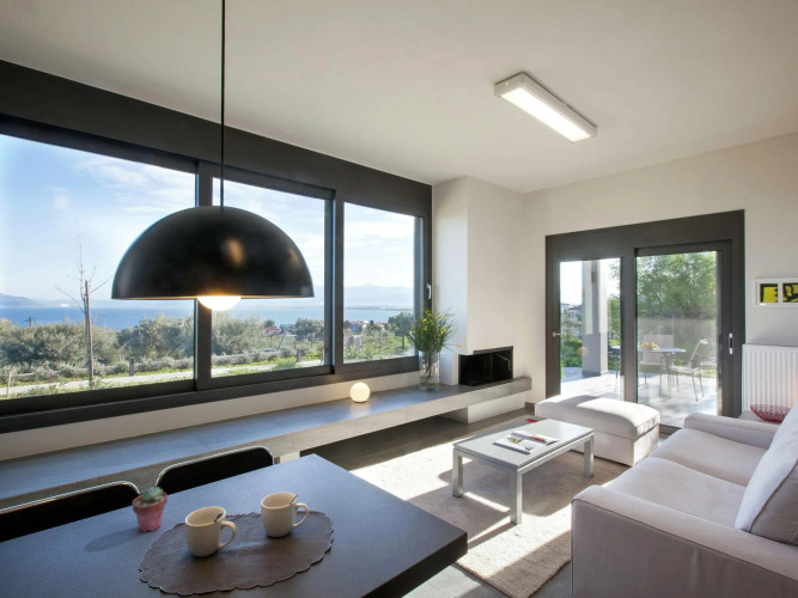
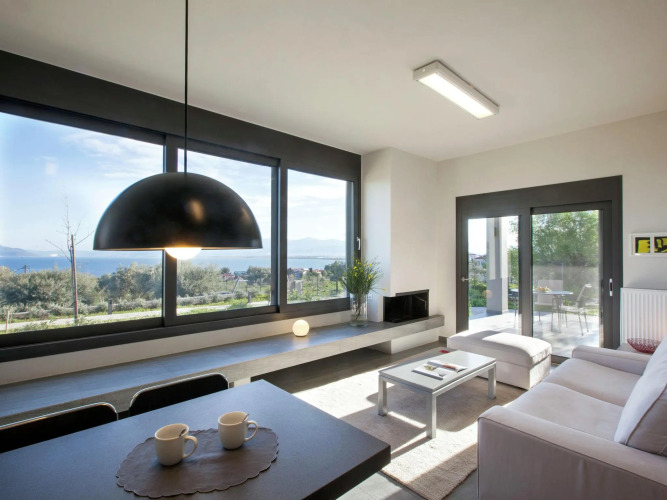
- potted succulent (150, 506)
